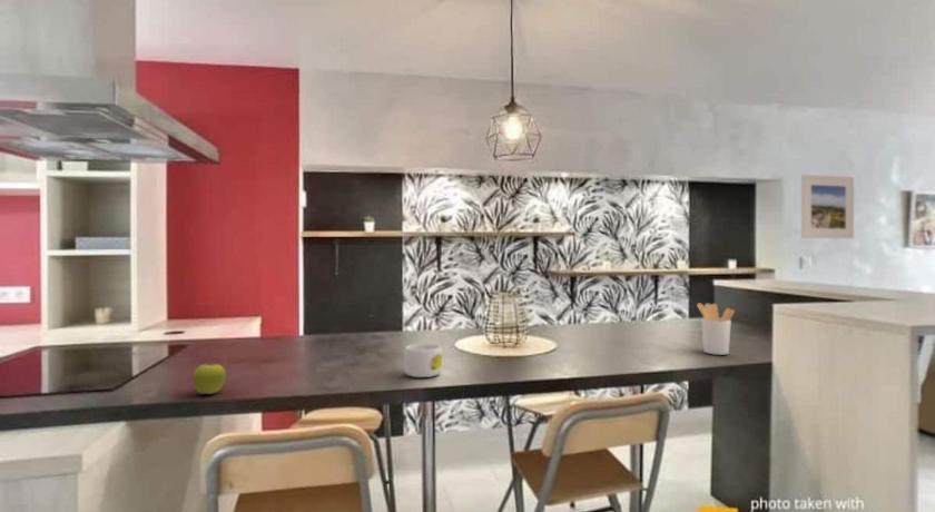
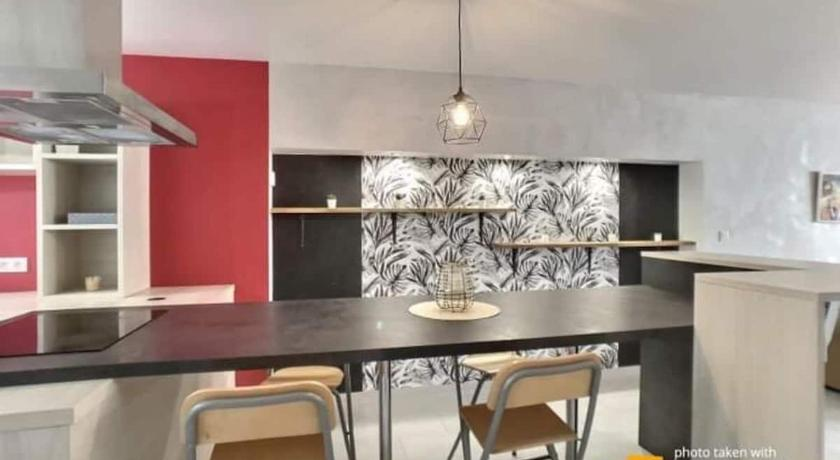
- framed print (827, 207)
- utensil holder (712, 326)
- fruit (209, 377)
- mug (423, 360)
